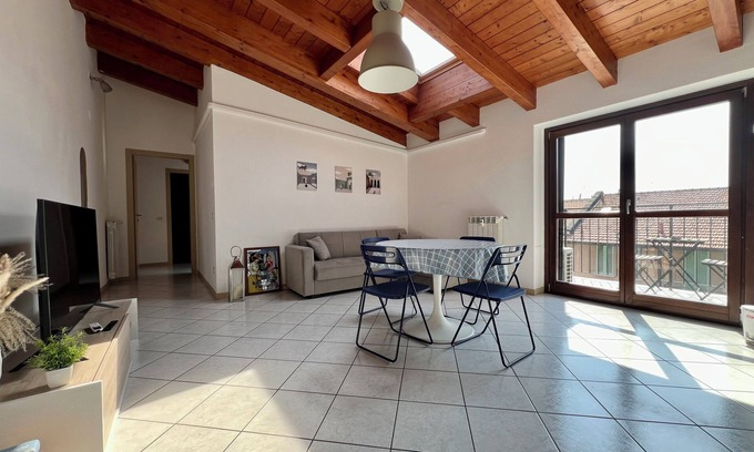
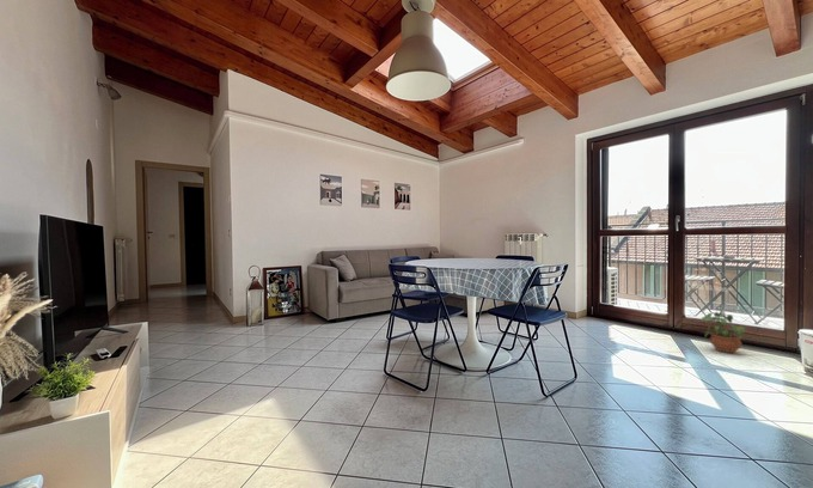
+ potted plant (722, 329)
